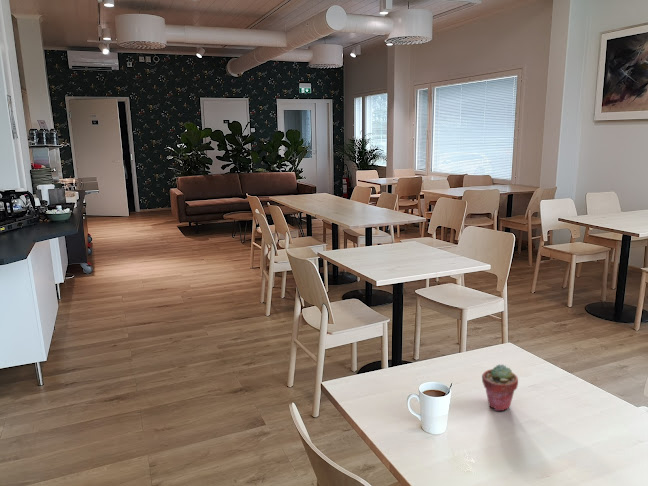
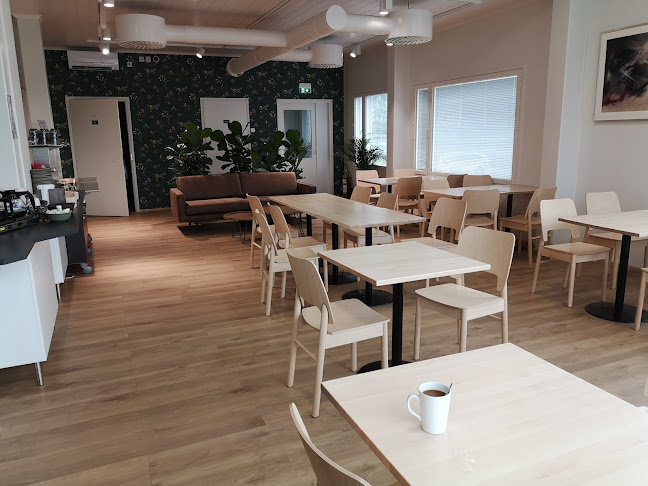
- potted succulent (499, 384)
